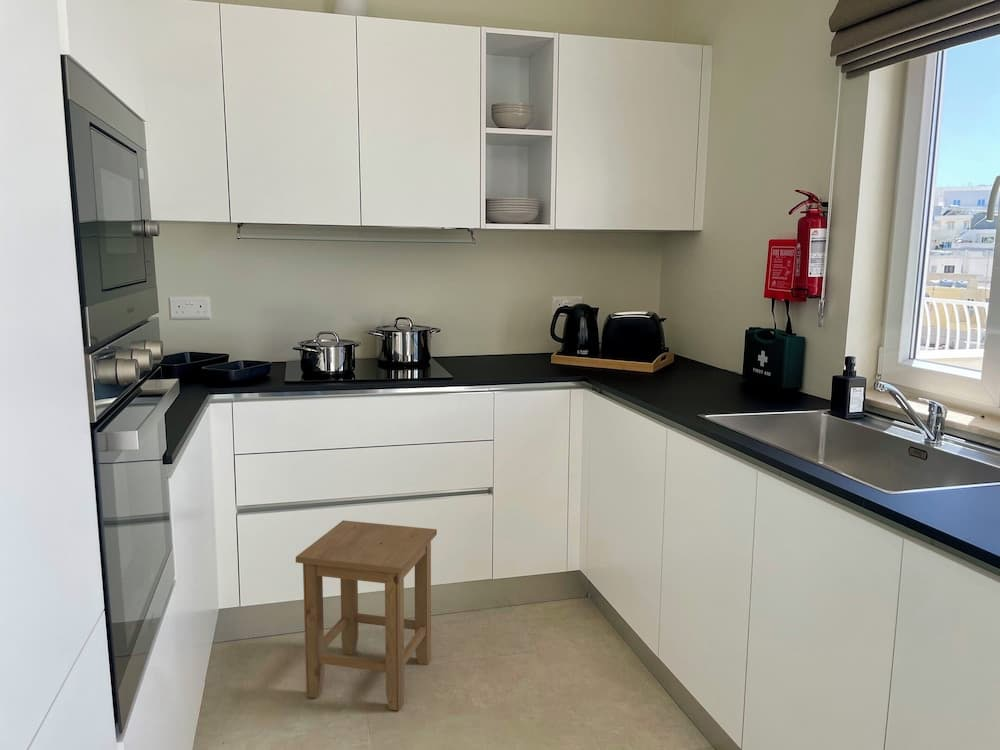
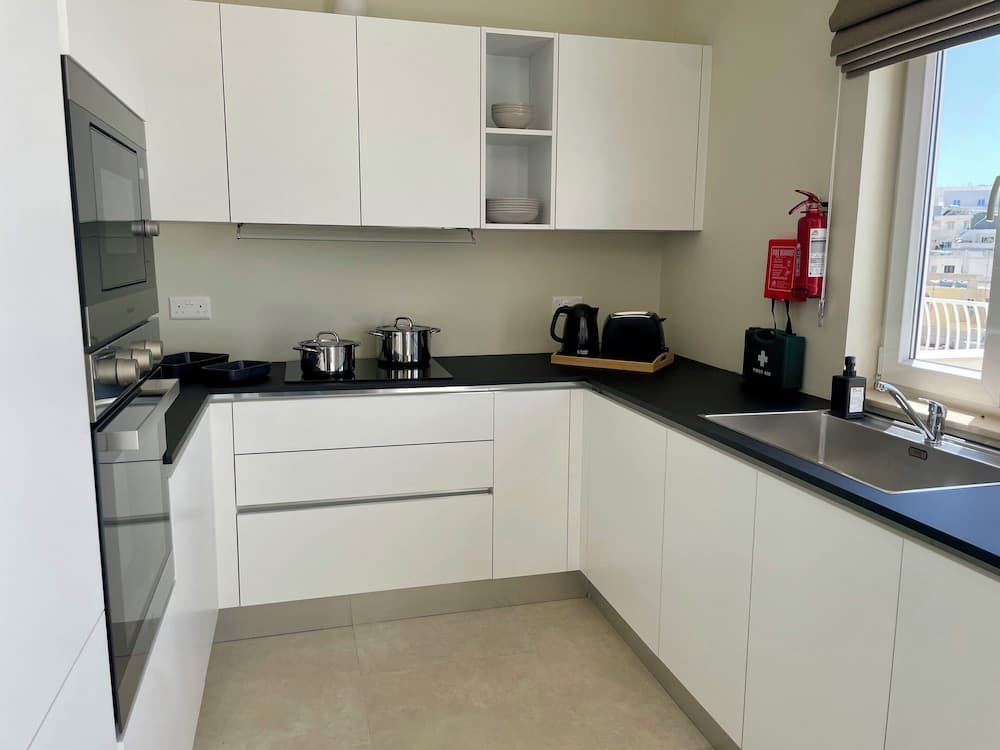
- stool (370, 615)
